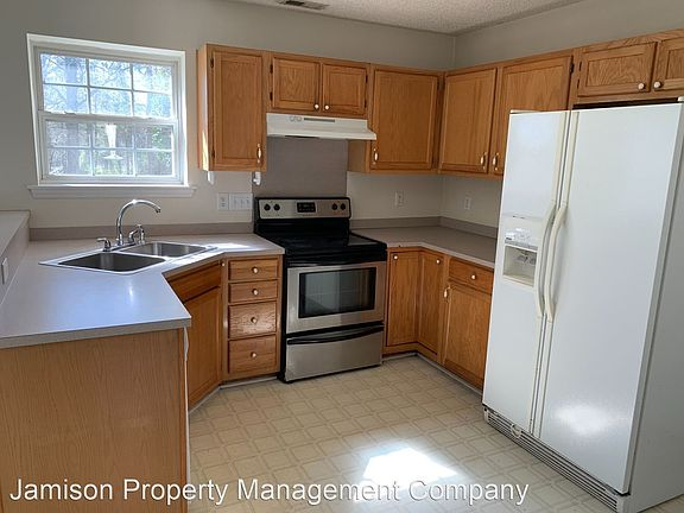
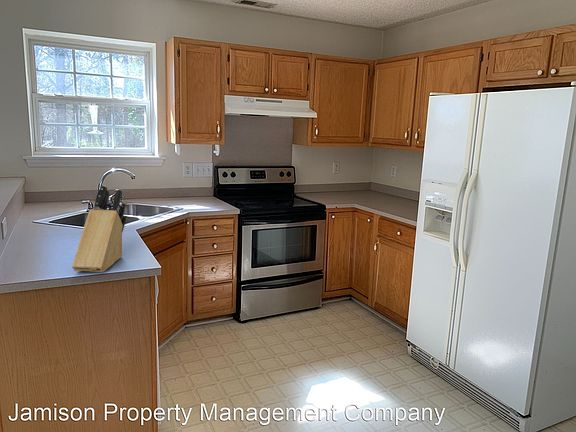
+ knife block (102, 225)
